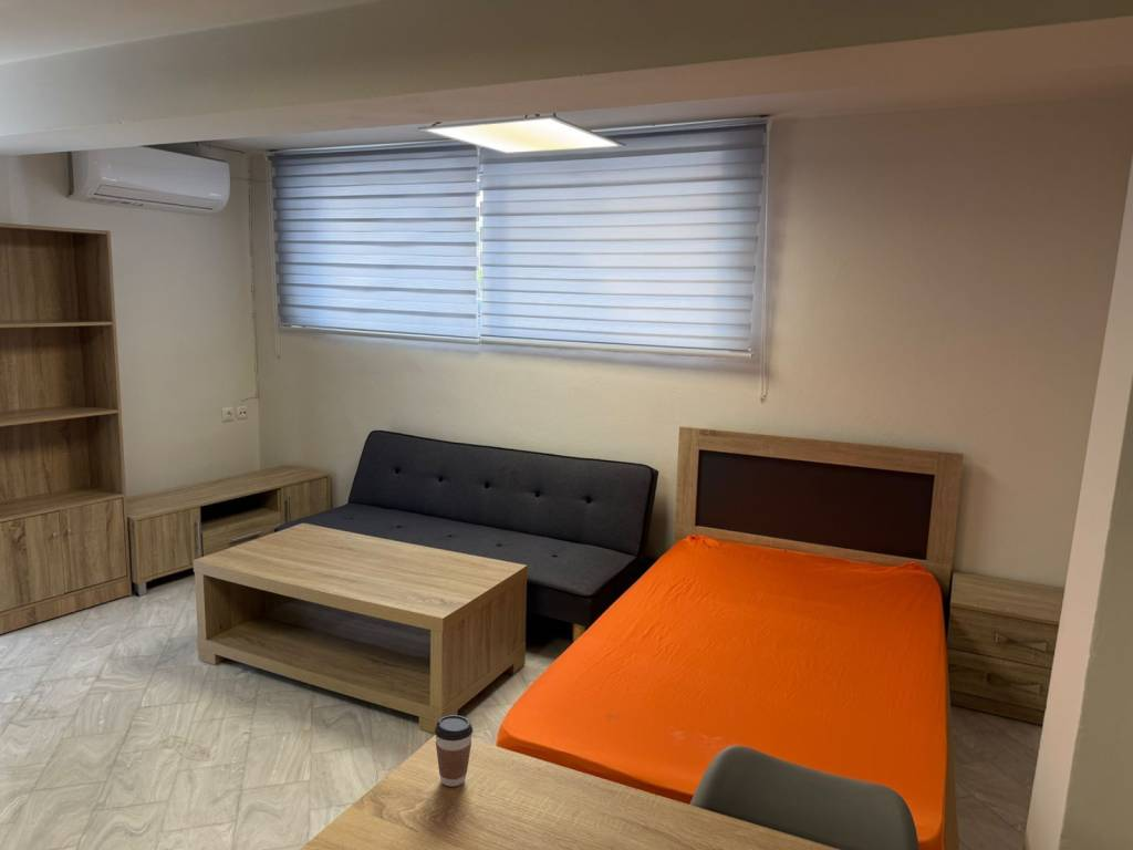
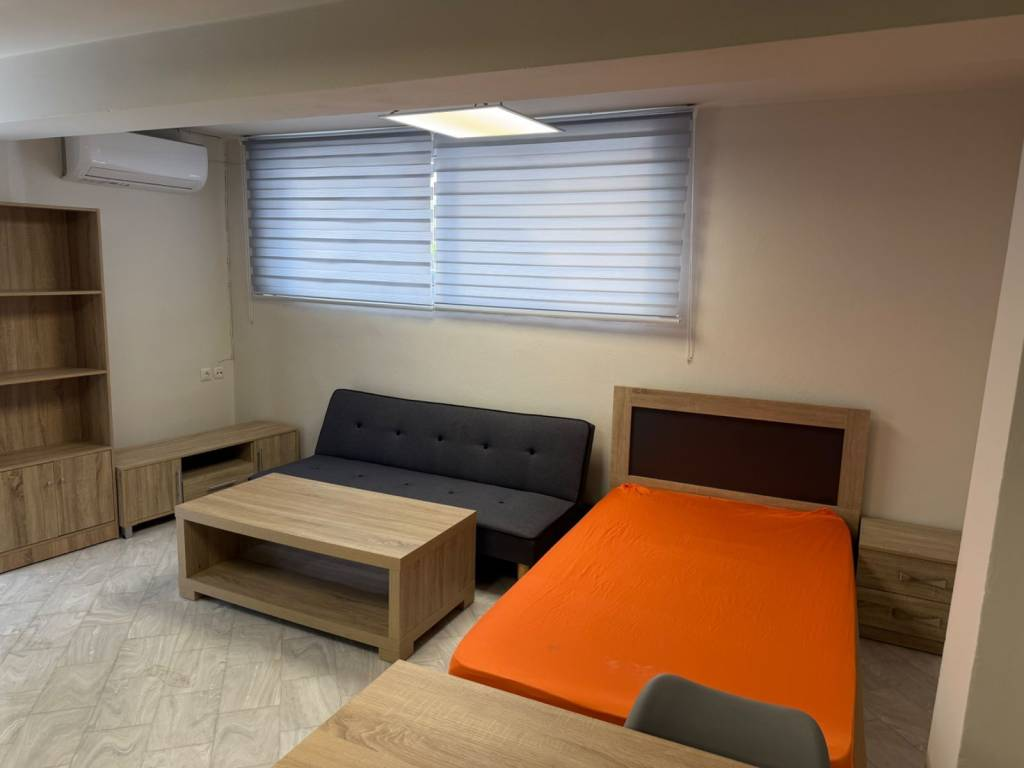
- coffee cup (453, 750)
